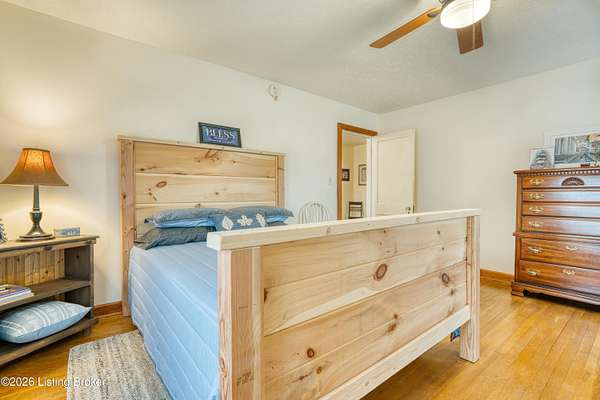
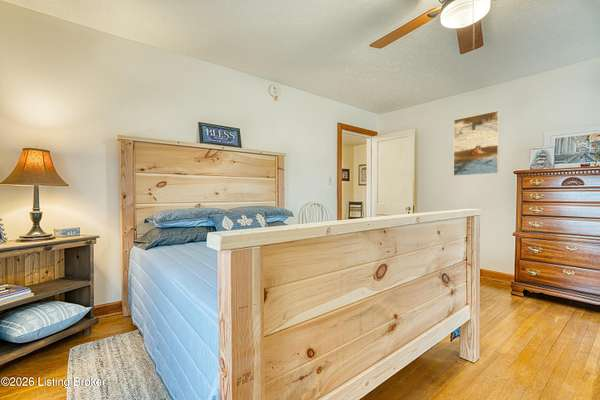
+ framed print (475, 145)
